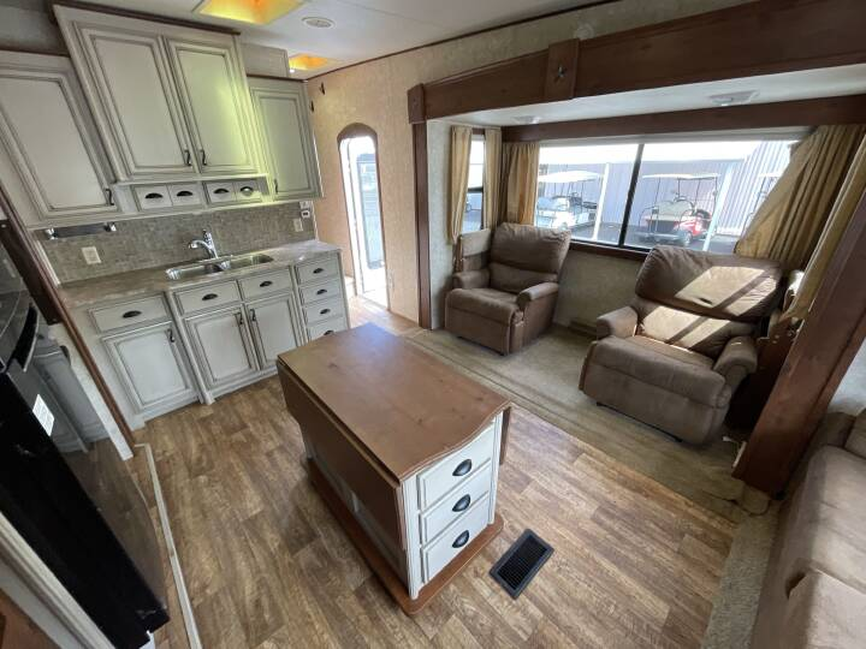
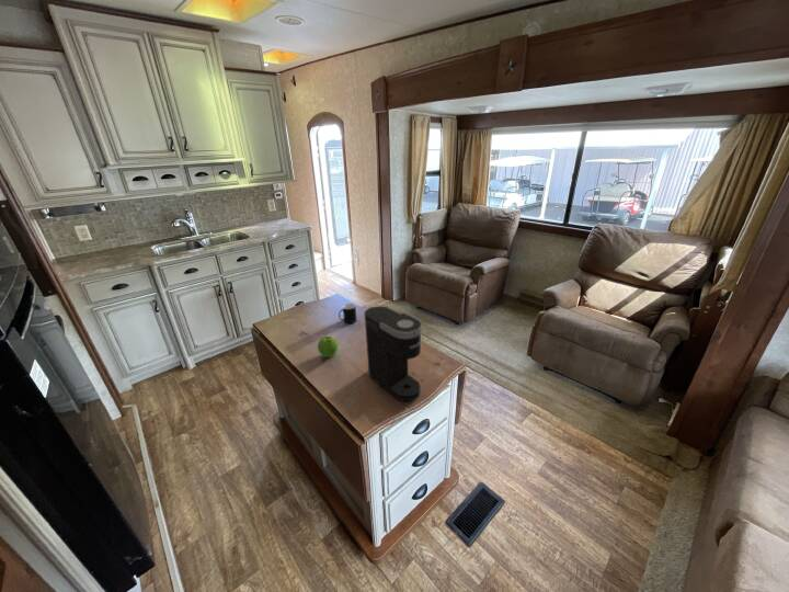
+ coffee maker (392, 351)
+ cup (346, 314)
+ fruit (328, 345)
